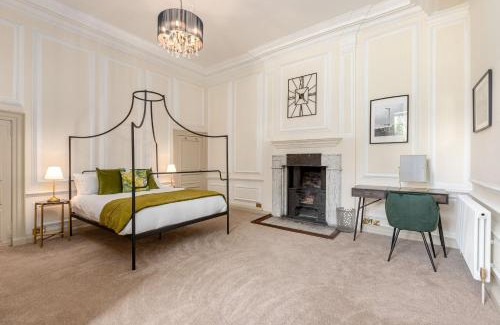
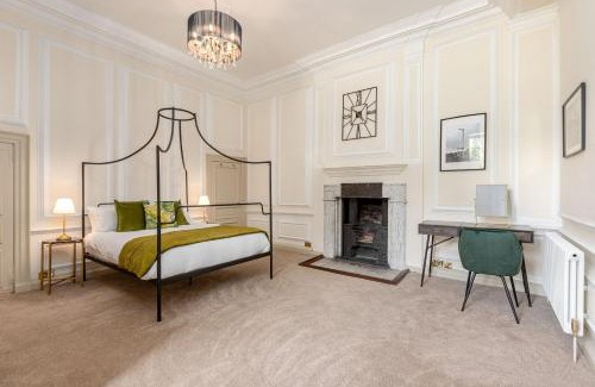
- waste bin (345, 219)
